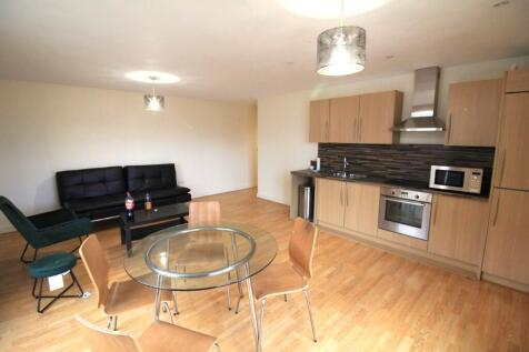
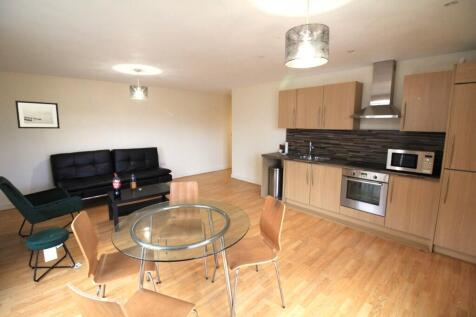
+ wall art (38, 115)
